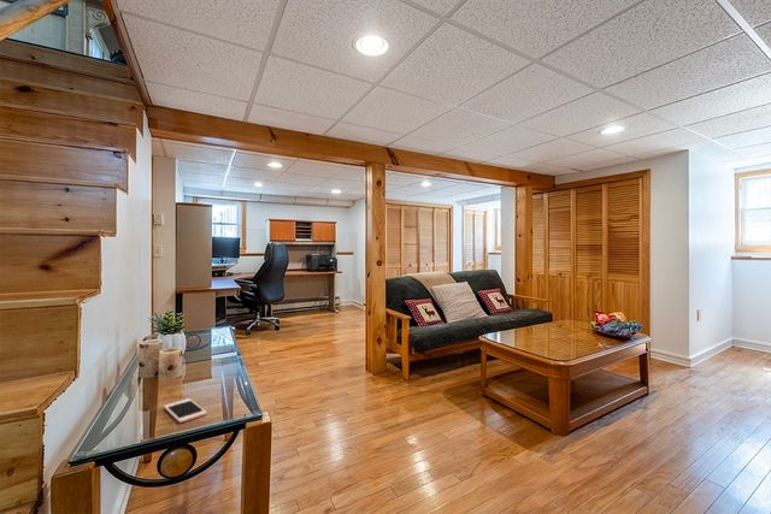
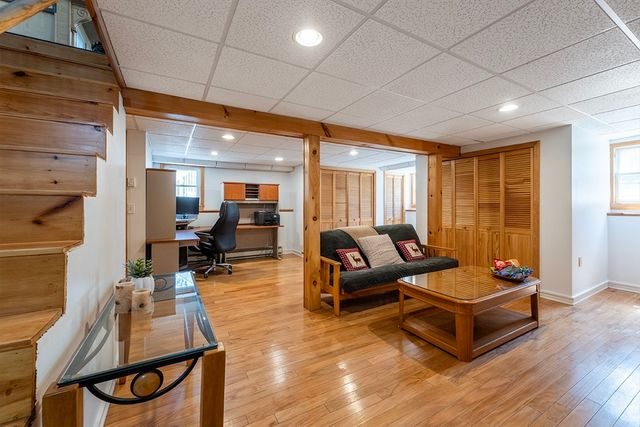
- cell phone (184, 409)
